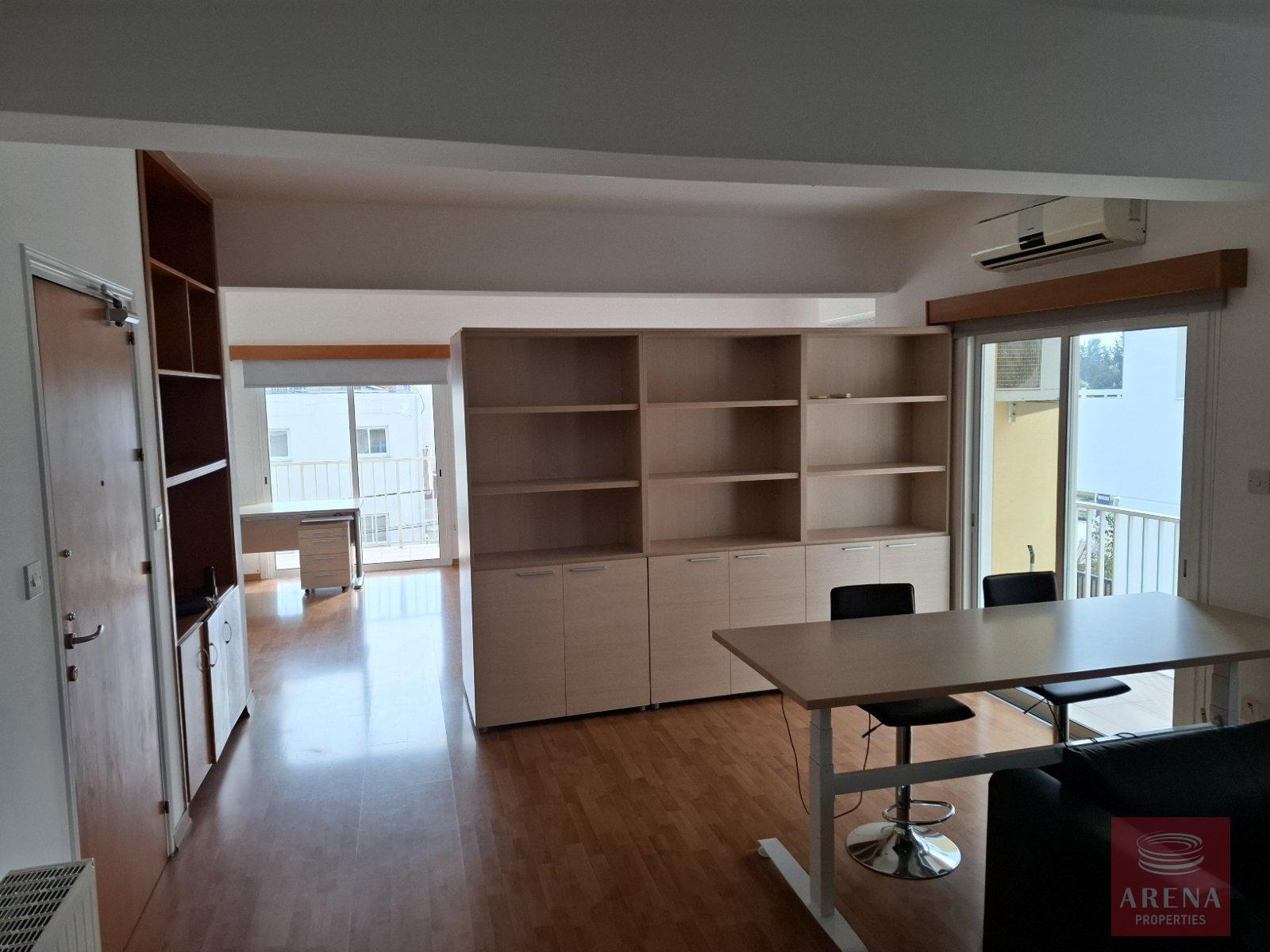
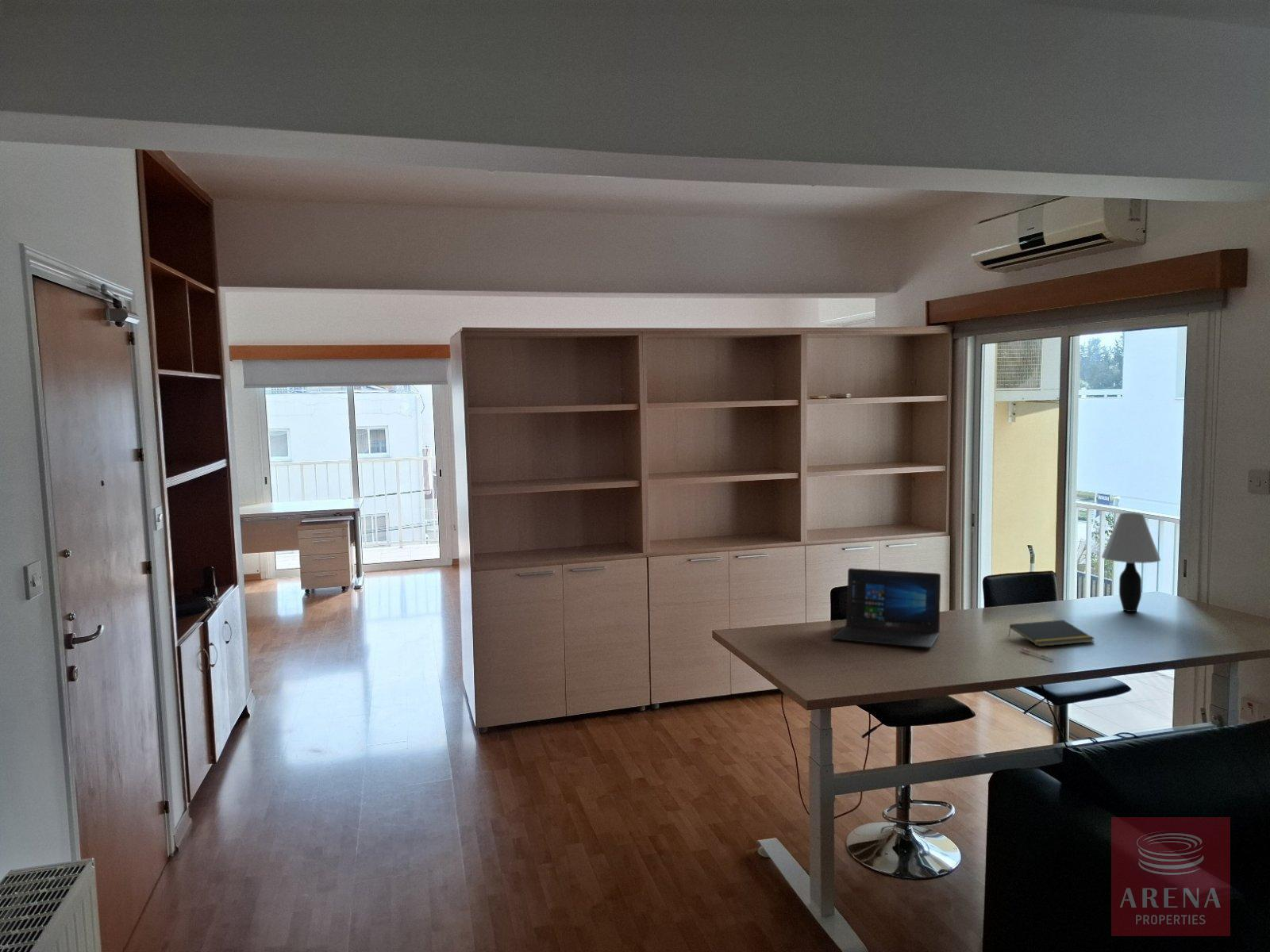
+ laptop (887, 606)
+ pen (1037, 654)
+ notepad (1051, 632)
+ table lamp (1130, 562)
